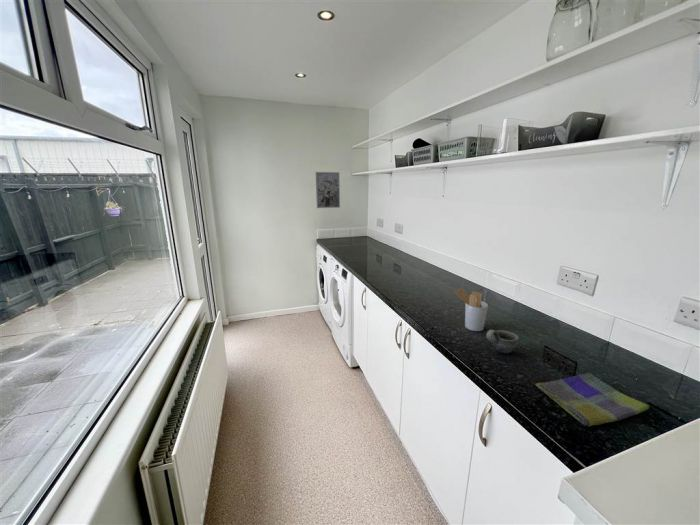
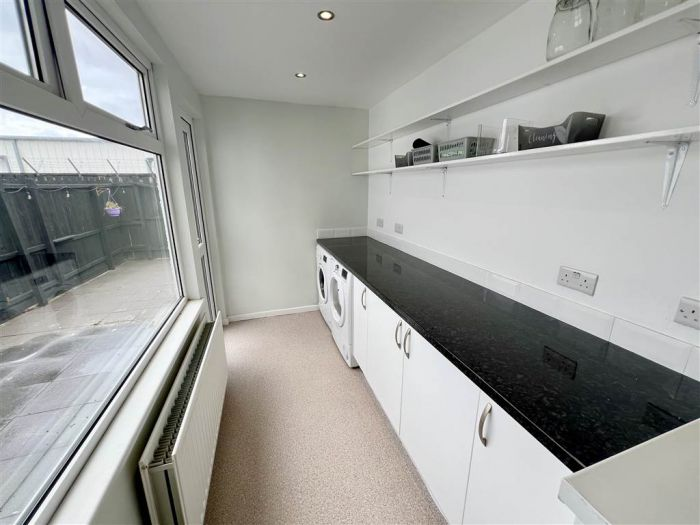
- utensil holder (470, 308)
- wall art (328, 190)
- dish towel (588, 396)
- cup (501, 339)
